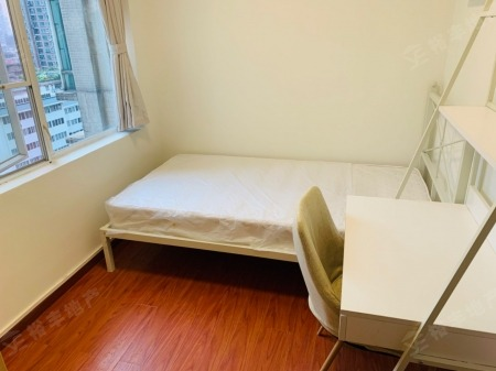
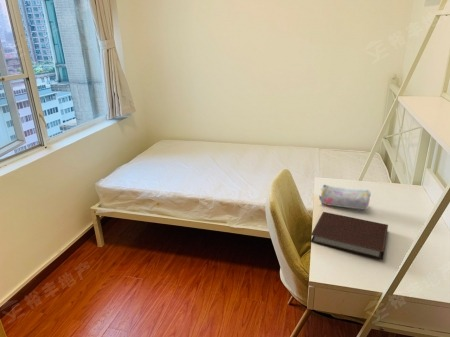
+ pencil case (344, 196)
+ notebook (349, 232)
